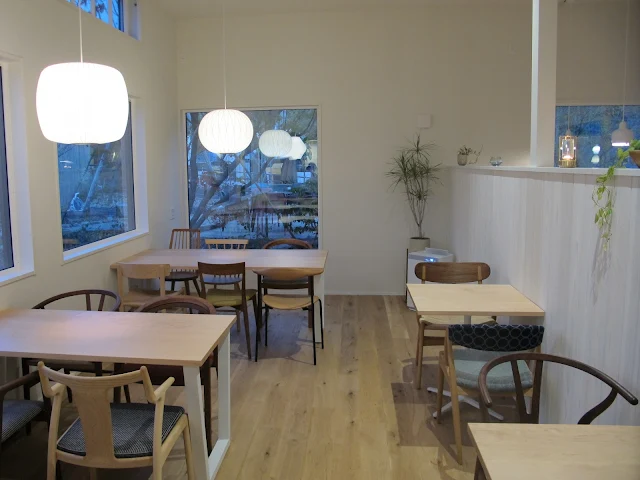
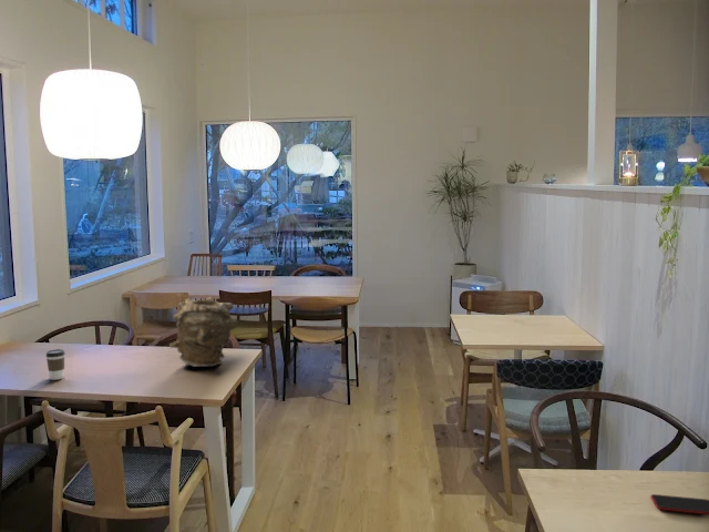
+ coffee cup (55, 365)
+ smartphone (684, 504)
+ vase (203, 331)
